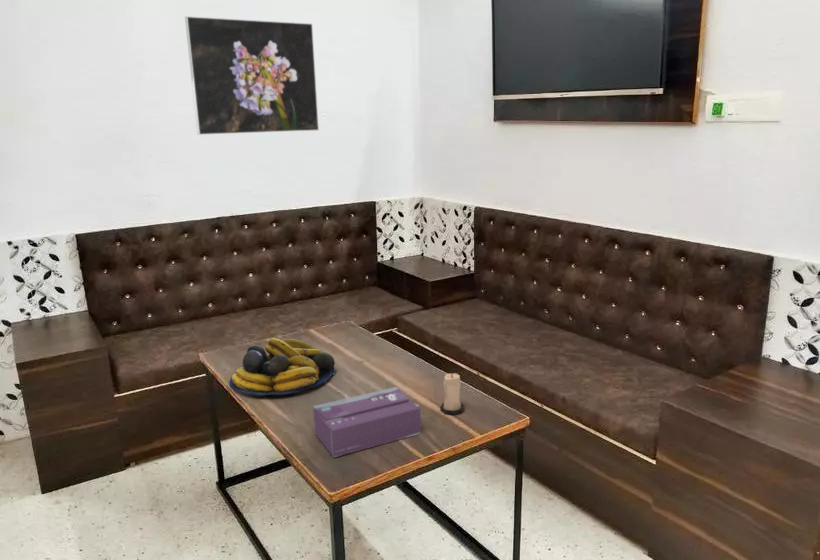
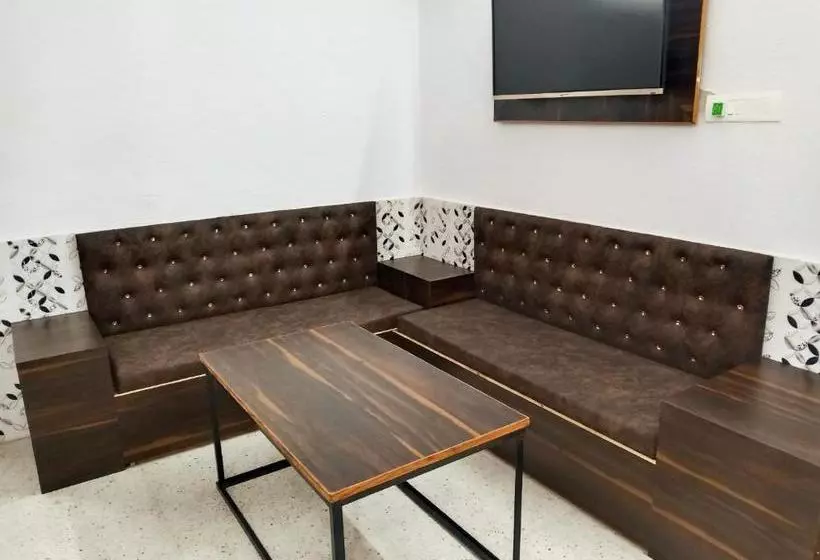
- fruit bowl (280, 359)
- tissue box (366, 419)
- candle (452, 390)
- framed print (256, 77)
